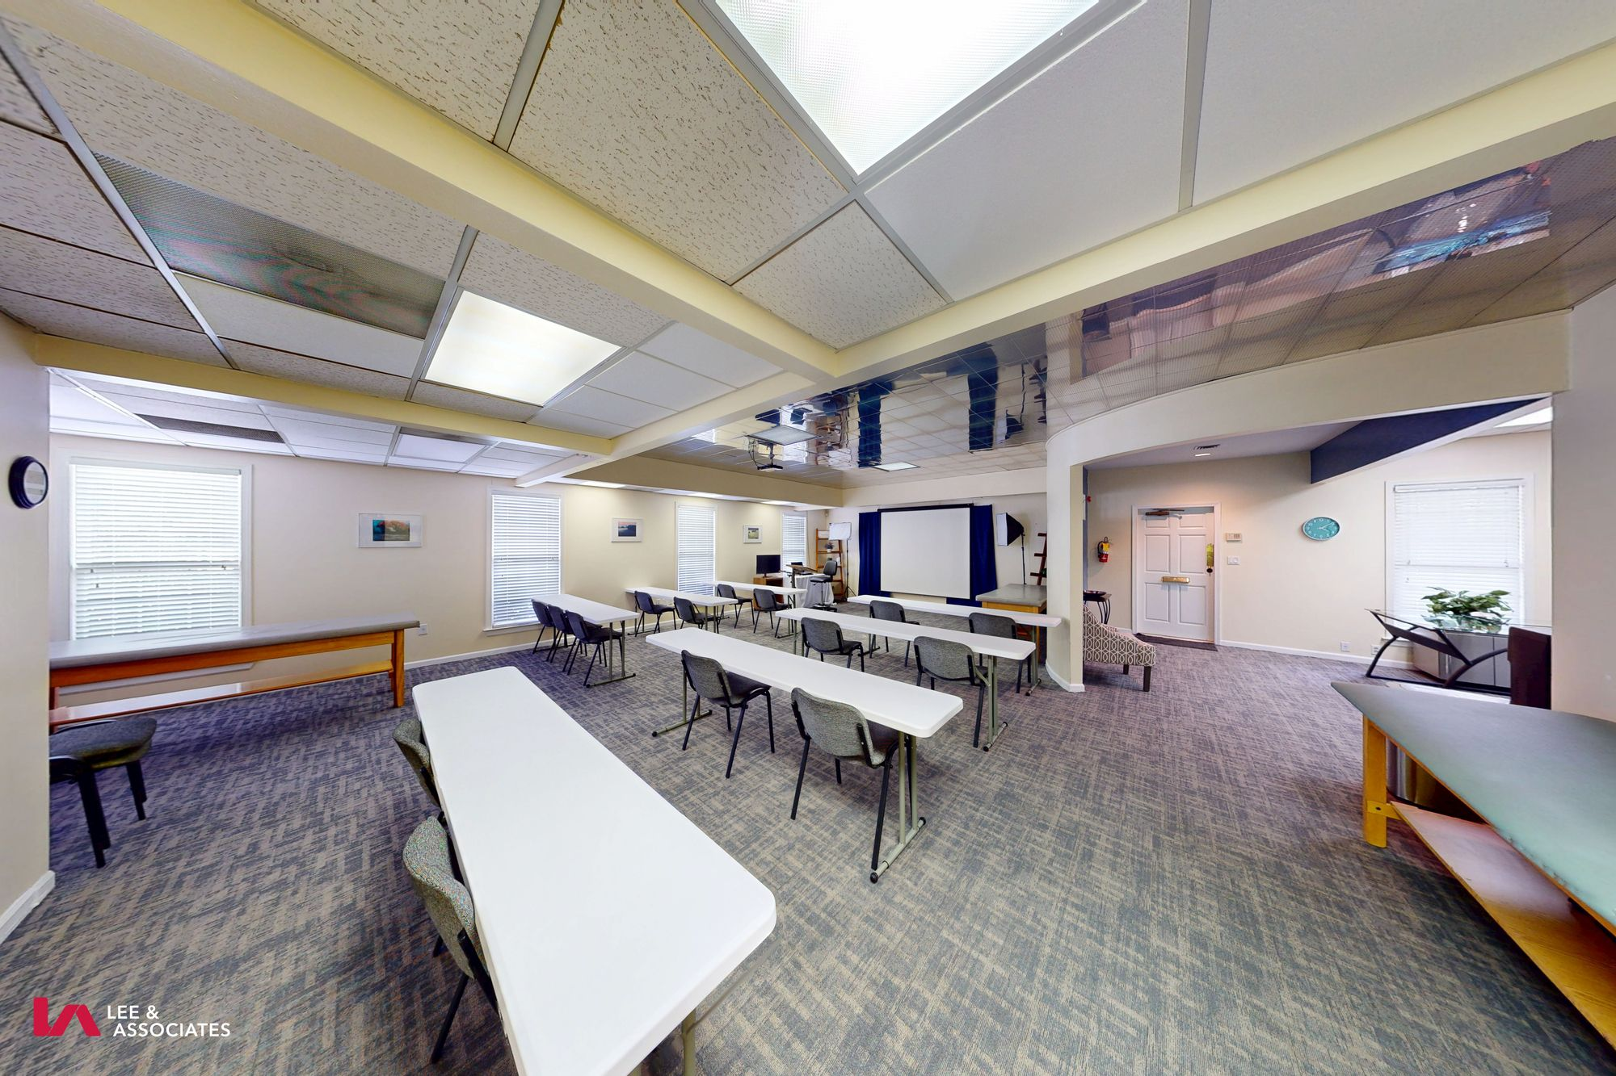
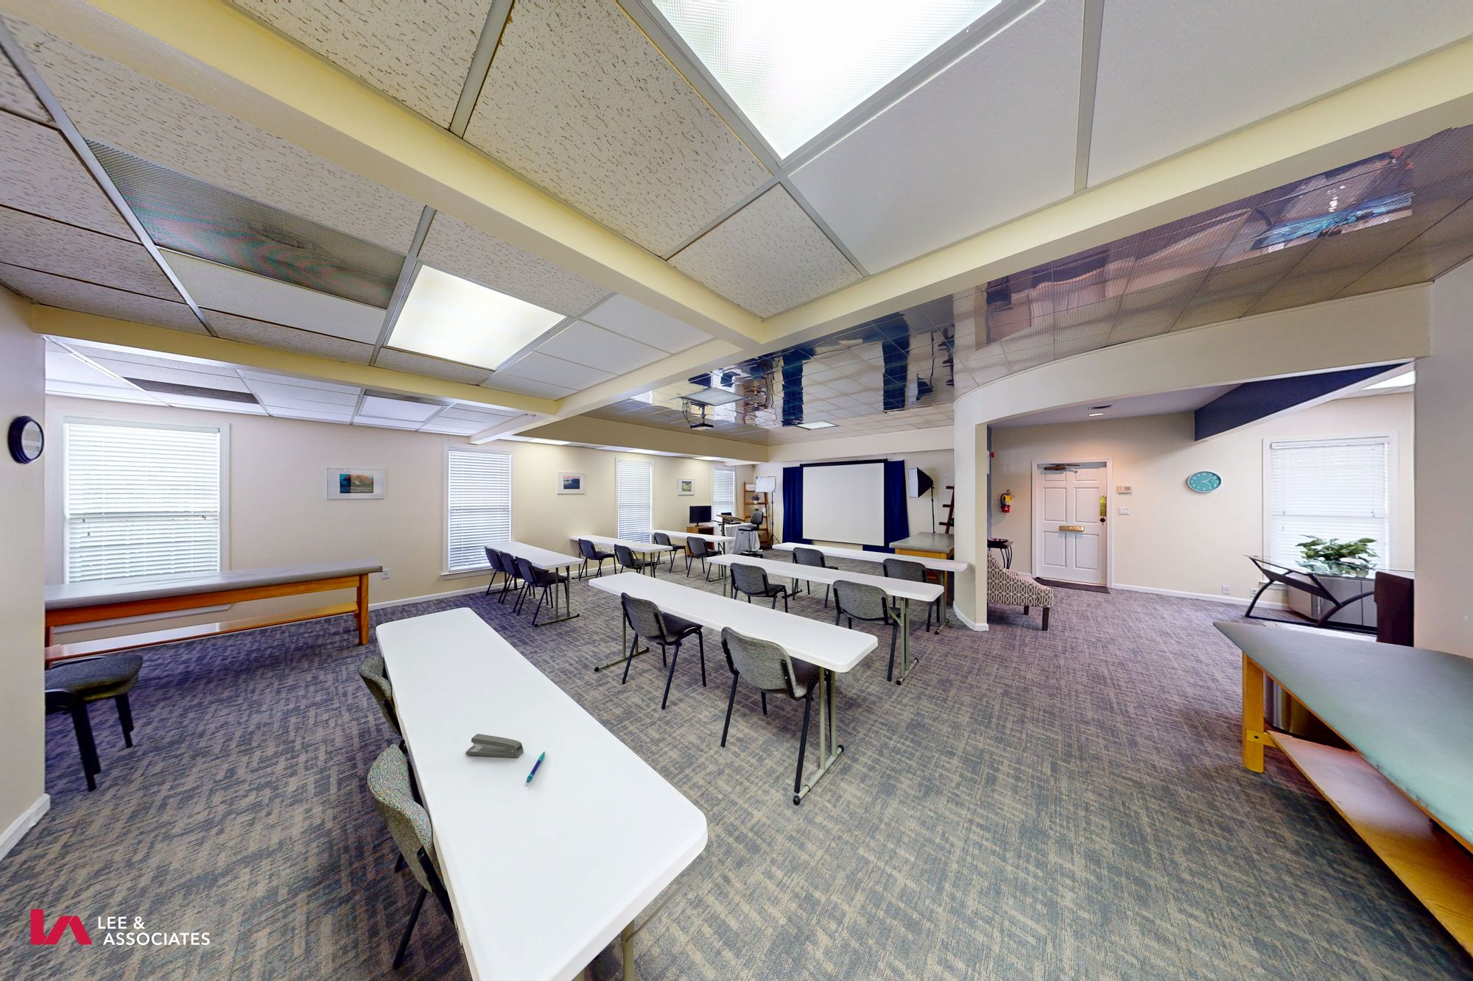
+ pen (537, 764)
+ stapler (494, 745)
